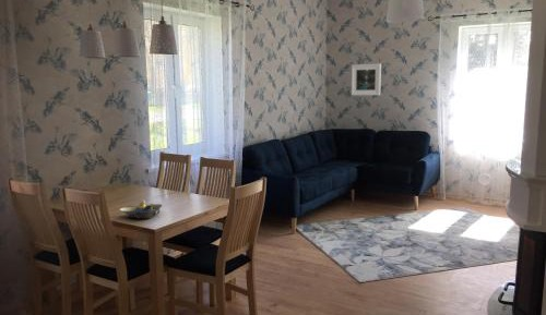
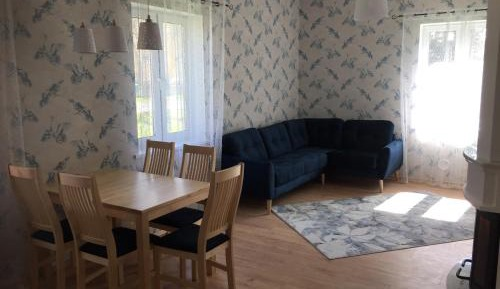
- decorative bowl (146, 206)
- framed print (366, 80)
